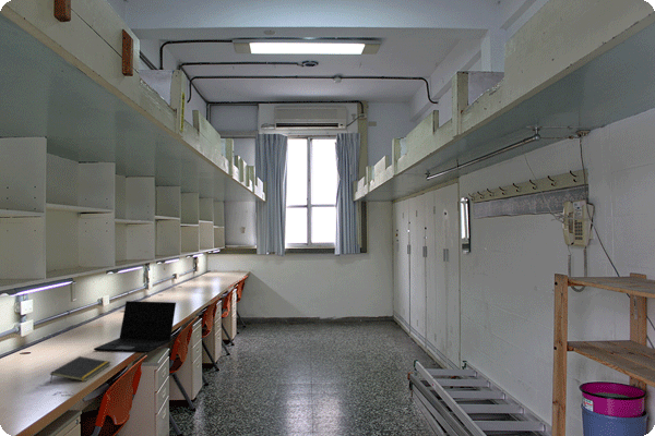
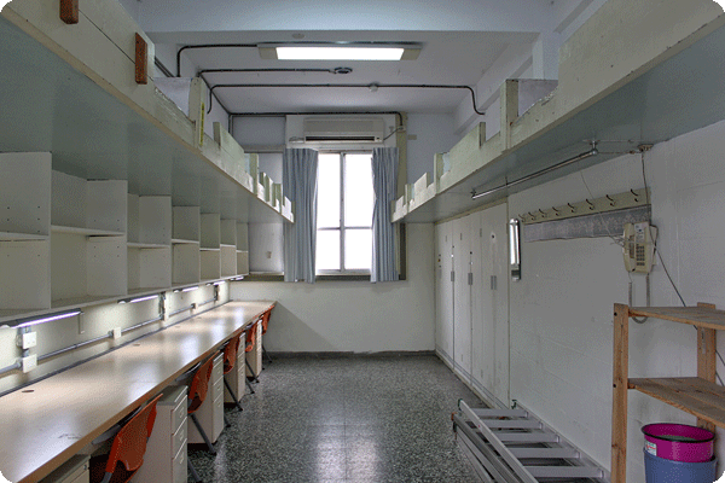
- laptop (136, 325)
- notepad (82, 367)
